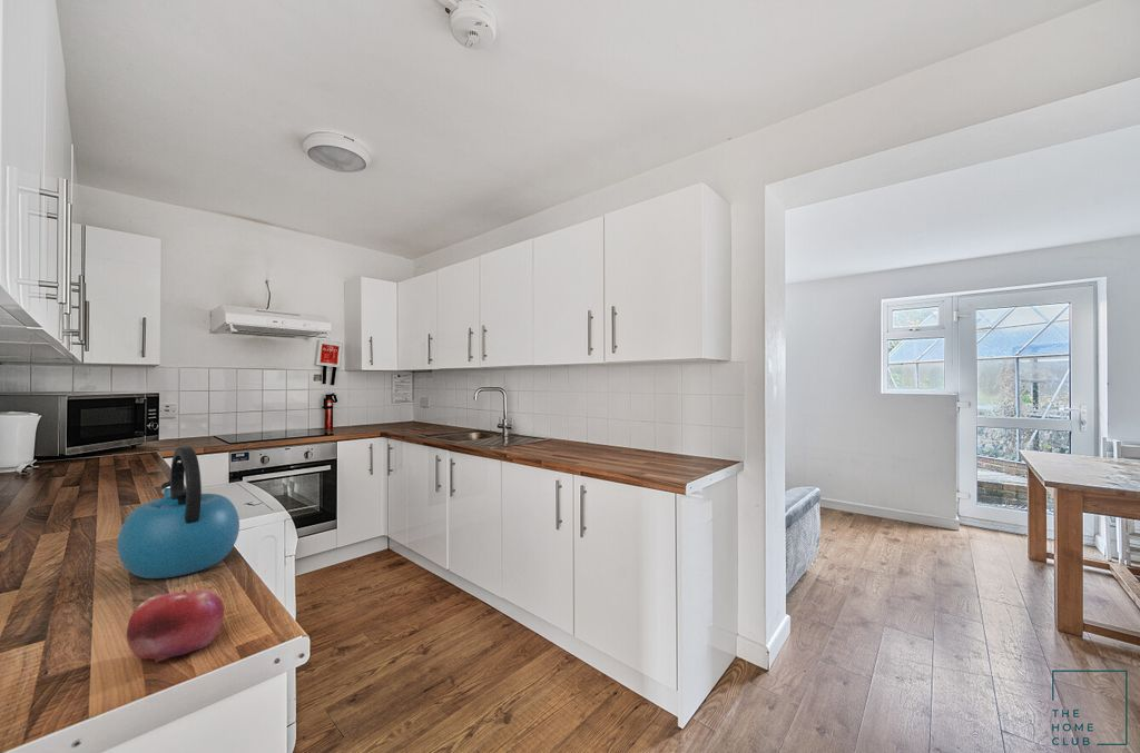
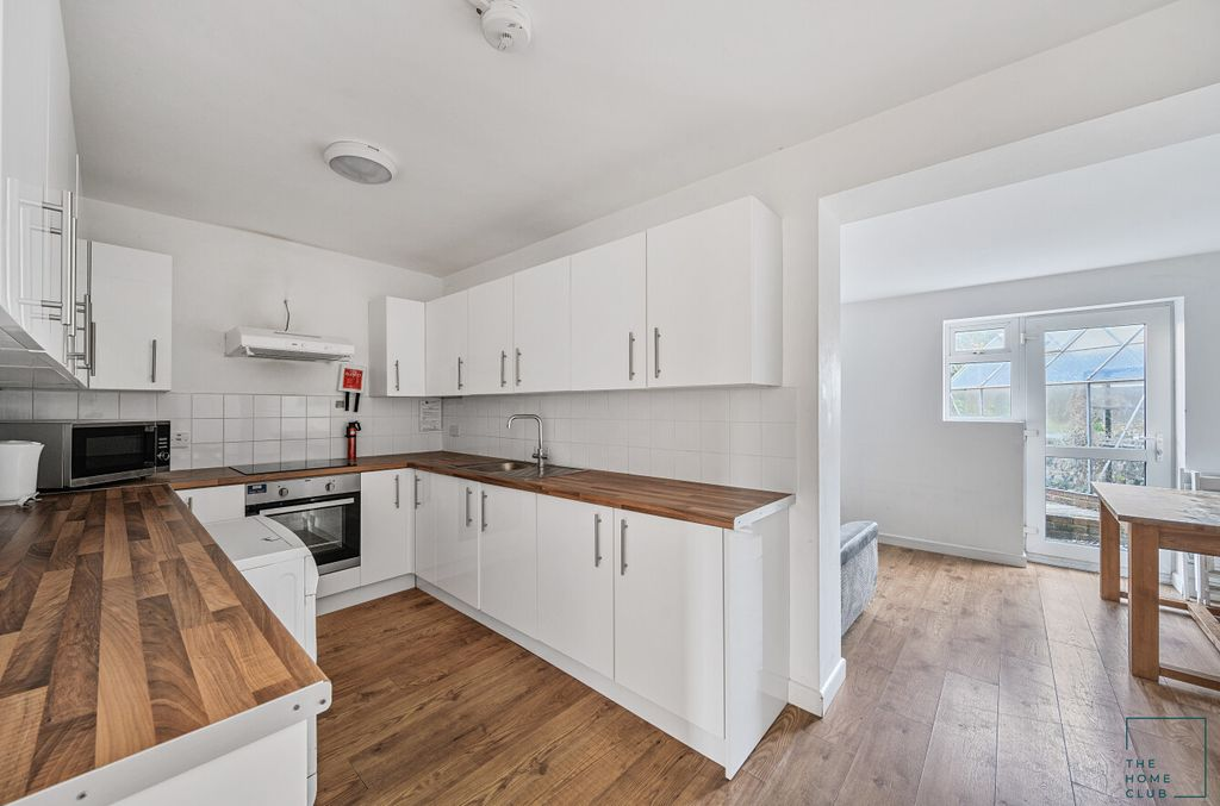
- fruit (175, 620)
- kettle (180, 505)
